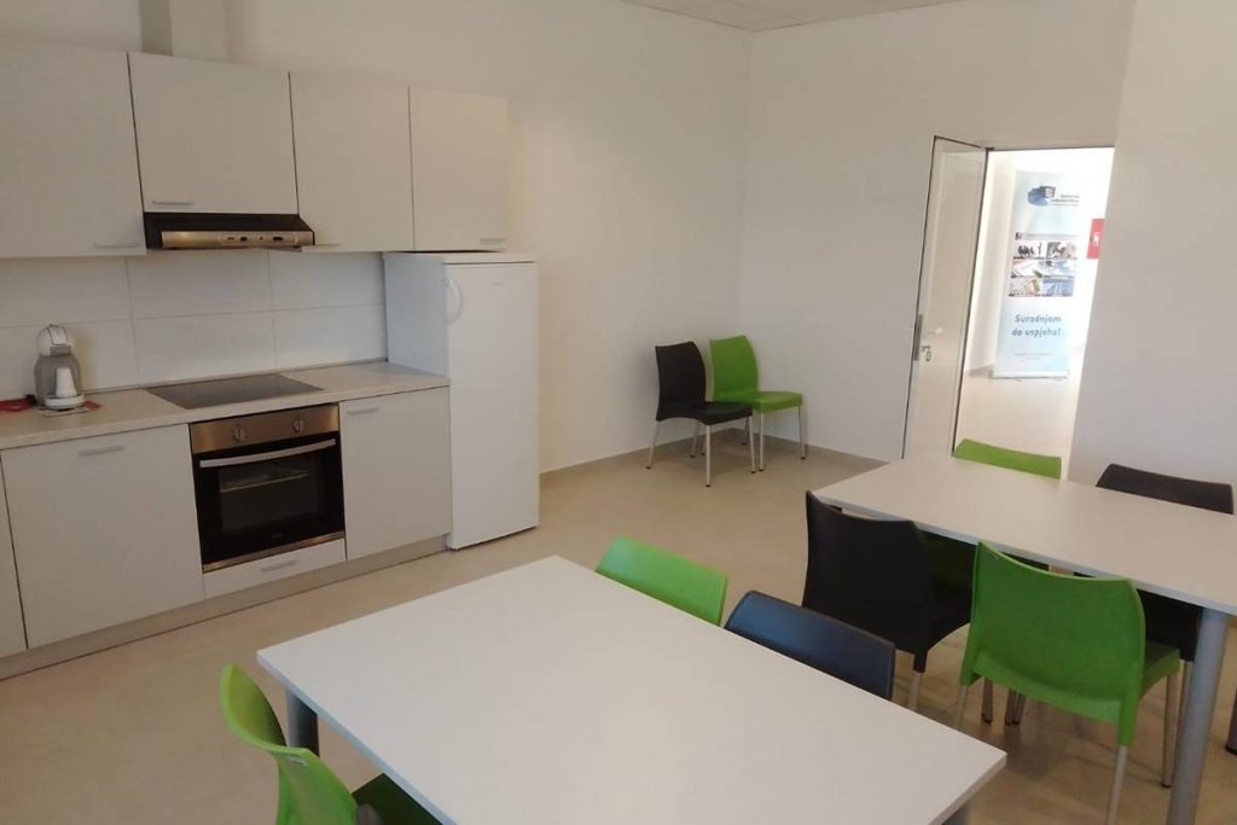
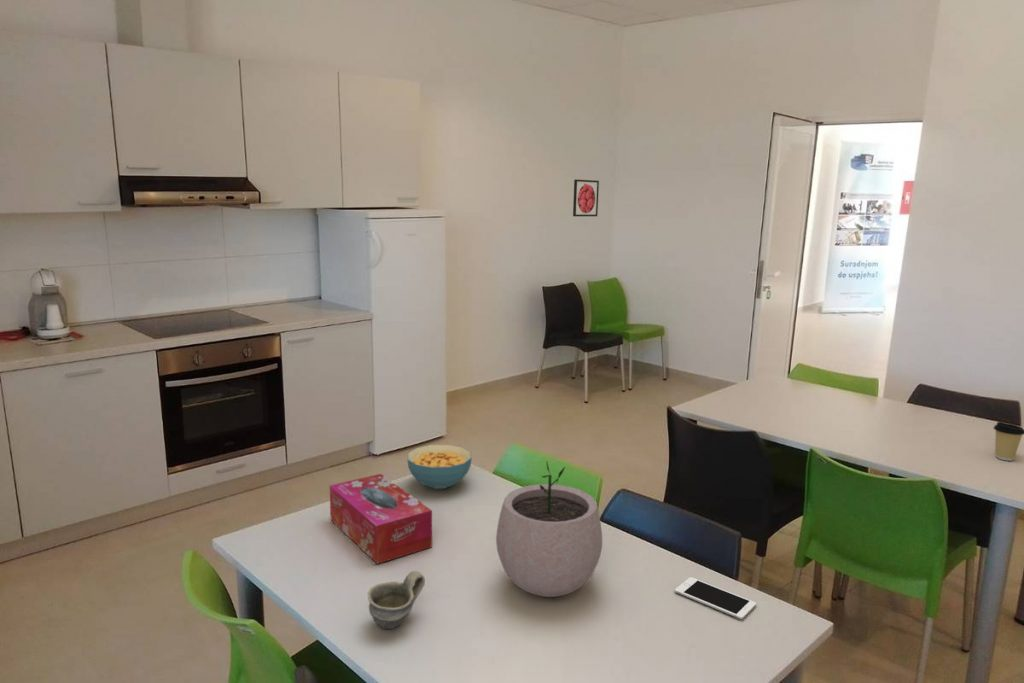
+ coffee cup (1007, 441)
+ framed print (586, 198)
+ cell phone (714, 597)
+ tissue box (379, 515)
+ cereal bowl (439, 470)
+ cup (396, 602)
+ plant pot (549, 526)
